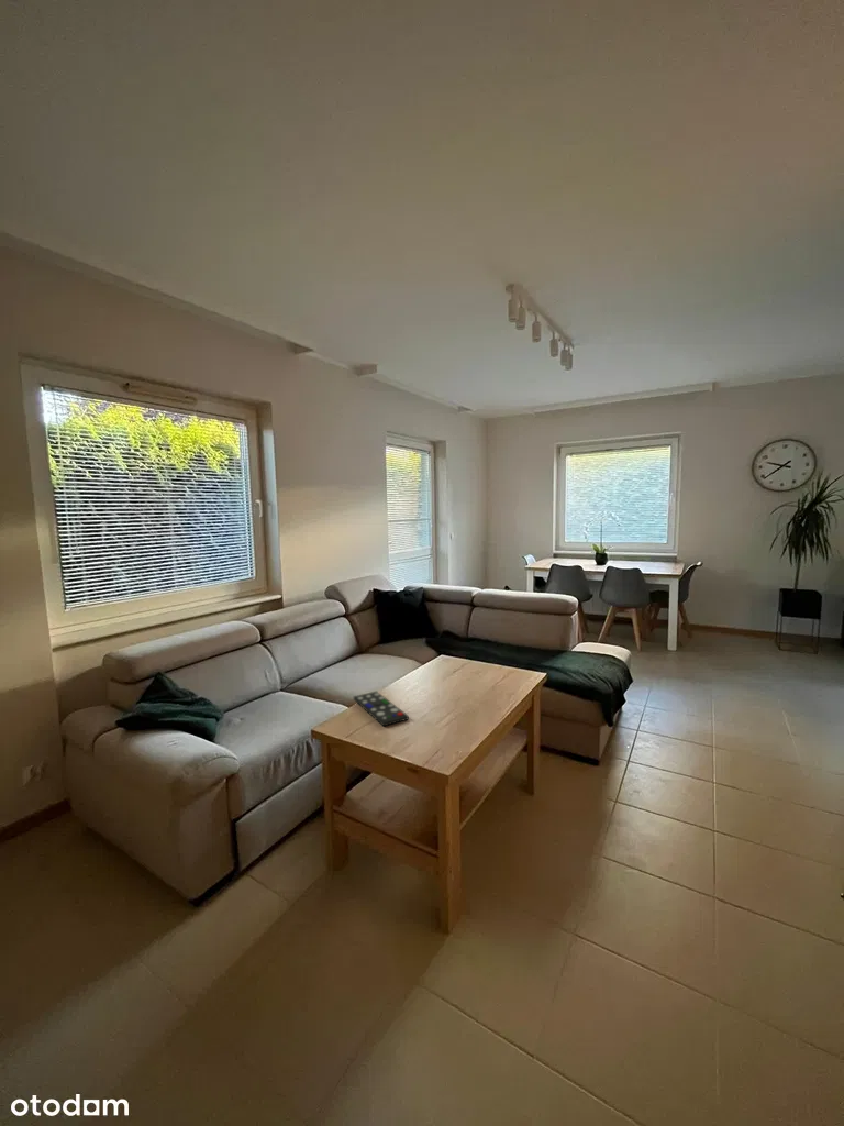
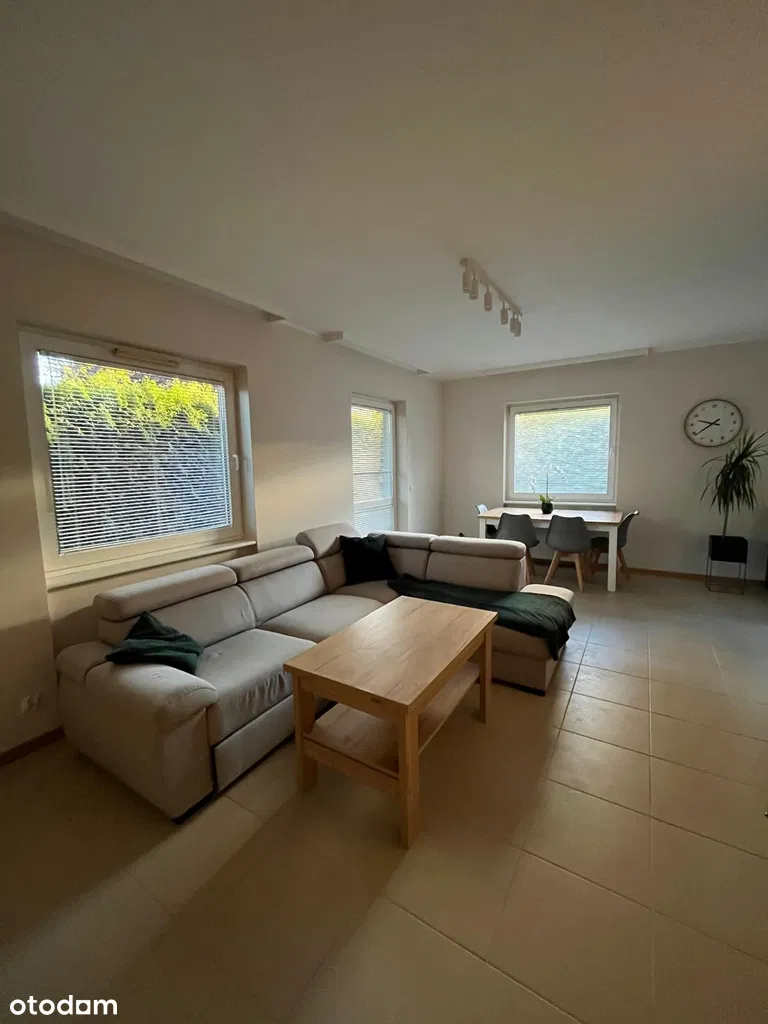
- remote control (379, 706)
